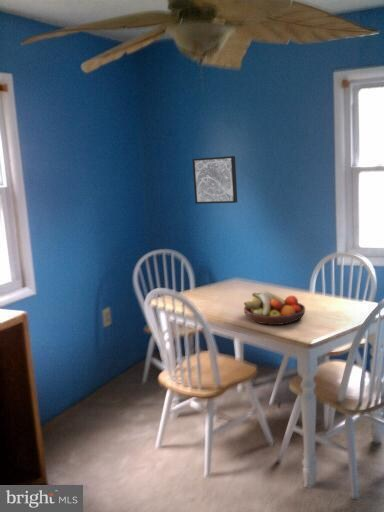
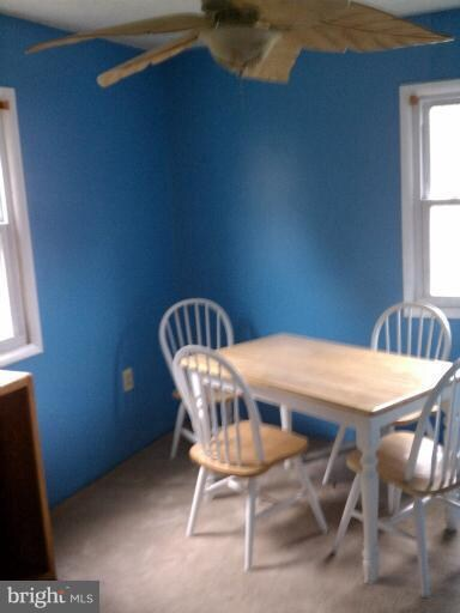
- fruit bowl (273, 305)
- wall art (214, 180)
